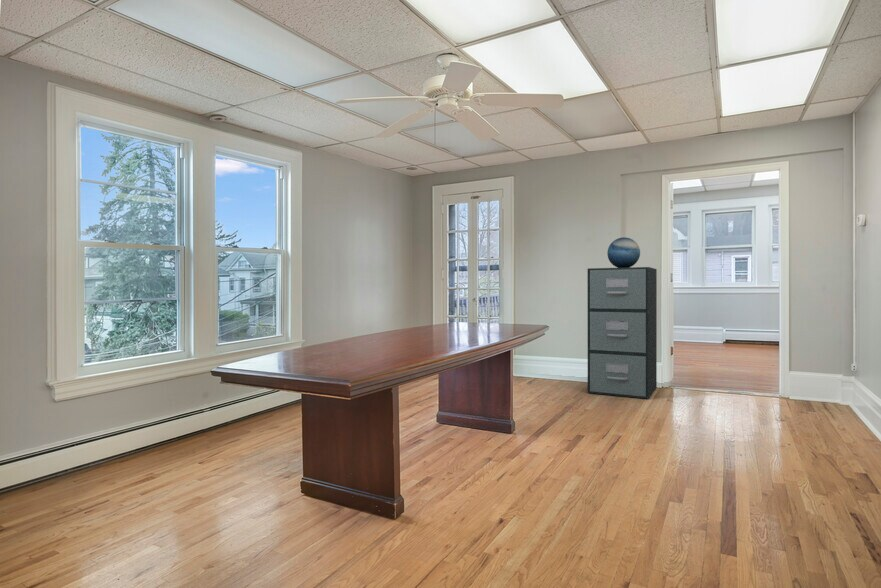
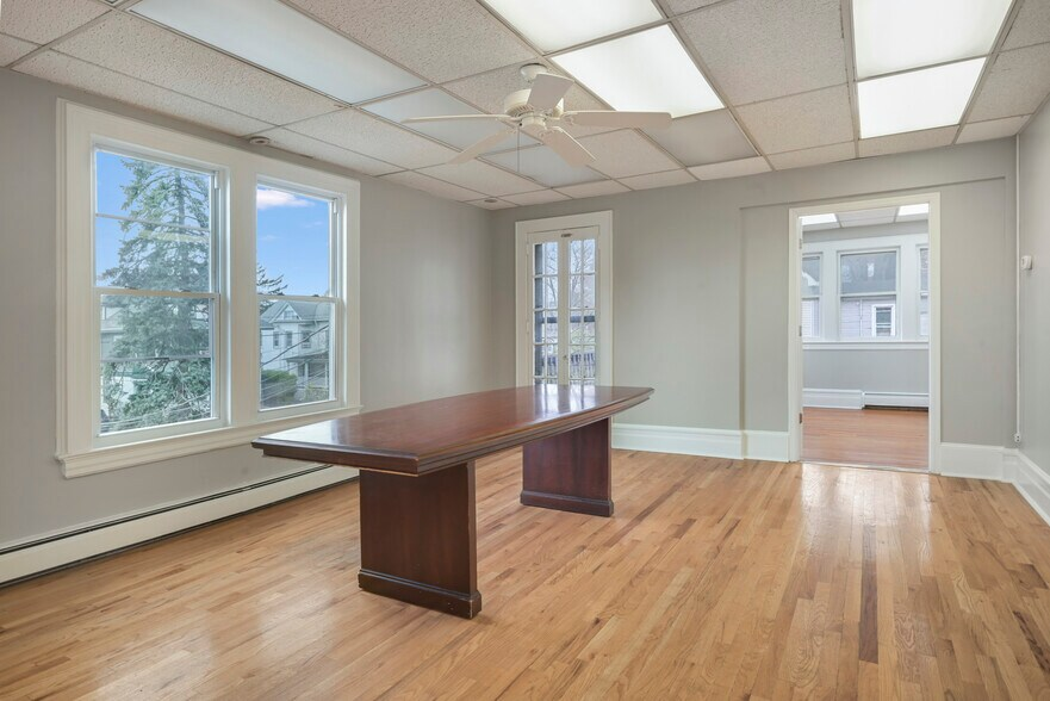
- filing cabinet (622, 329)
- decorative globe (623, 252)
